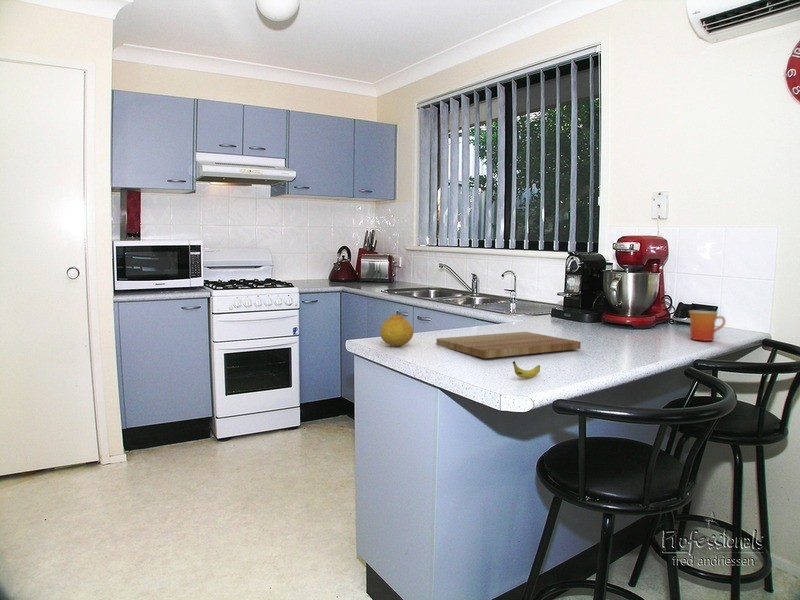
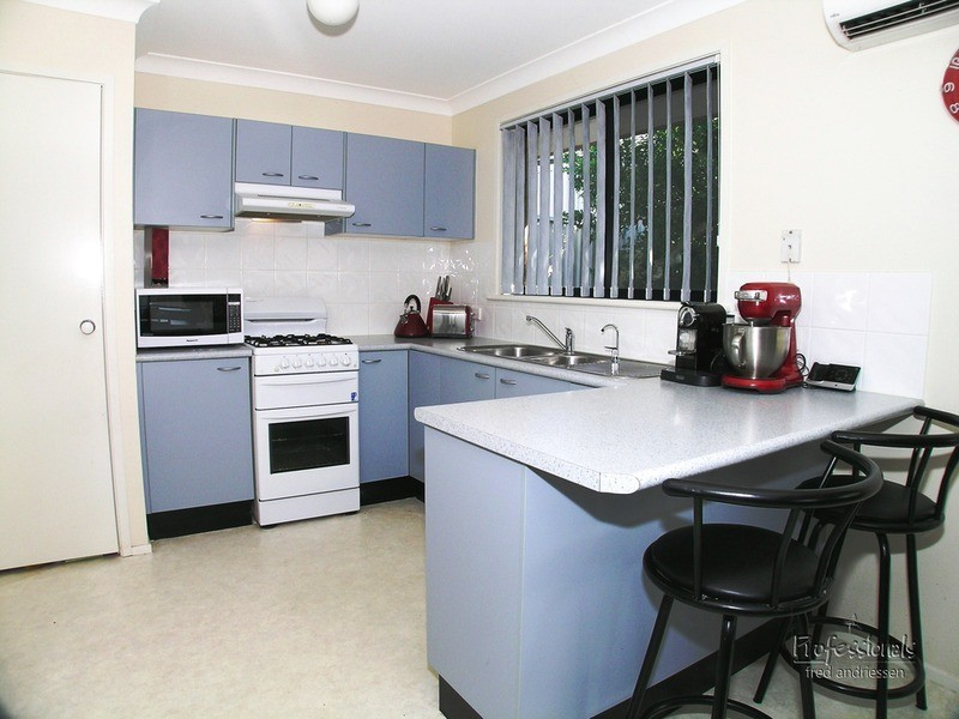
- cutting board (507, 343)
- mug (704, 325)
- fruit (396, 330)
- banana (526, 370)
